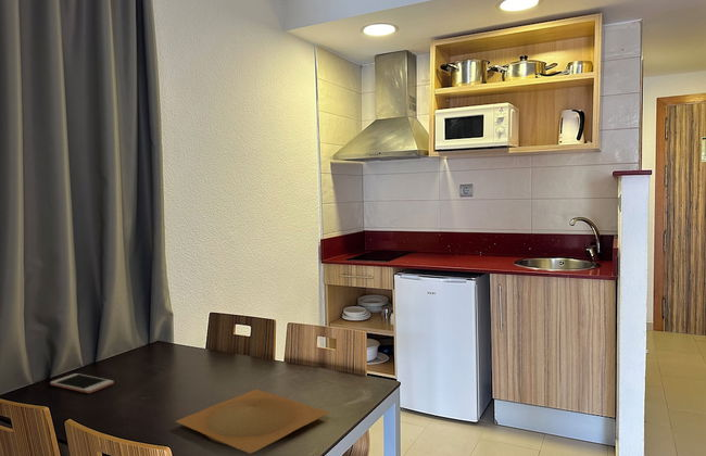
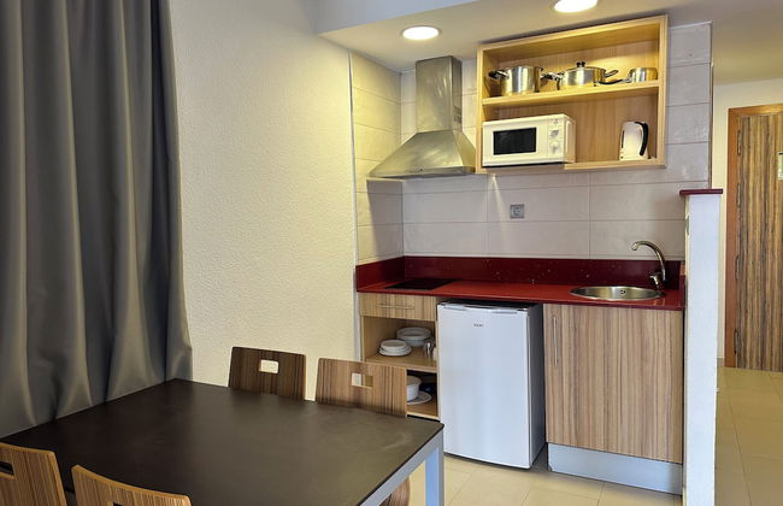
- plate (253, 414)
- cell phone (81, 382)
